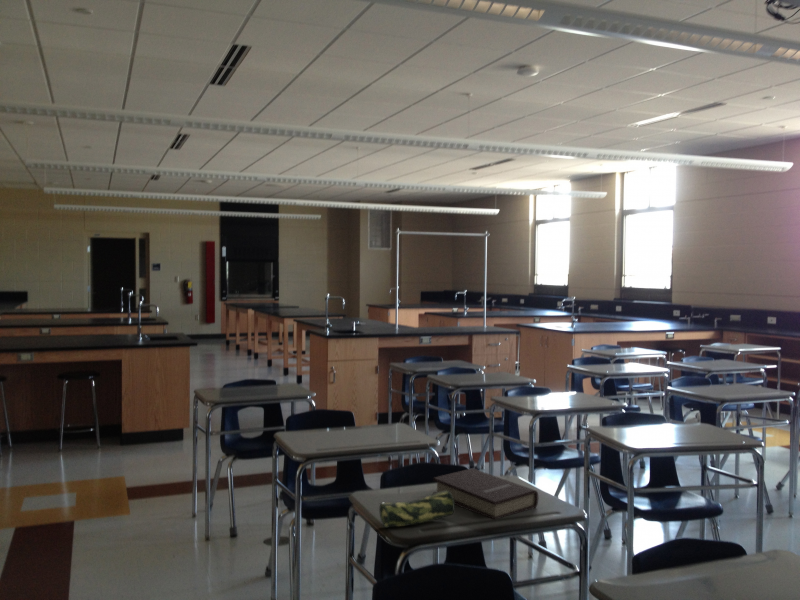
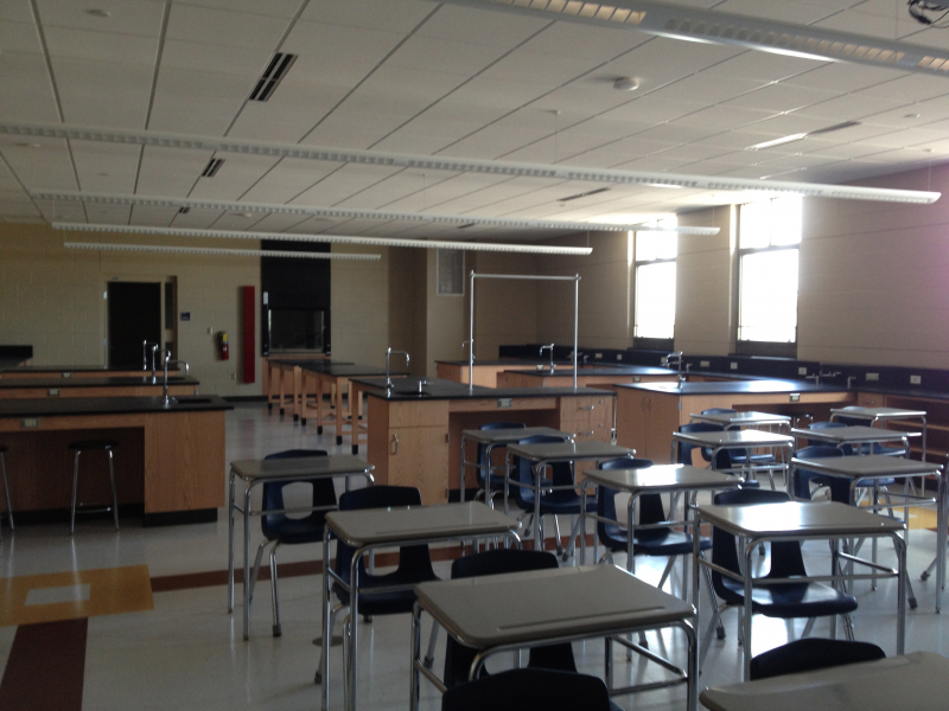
- book (484, 492)
- pencil case (415, 509)
